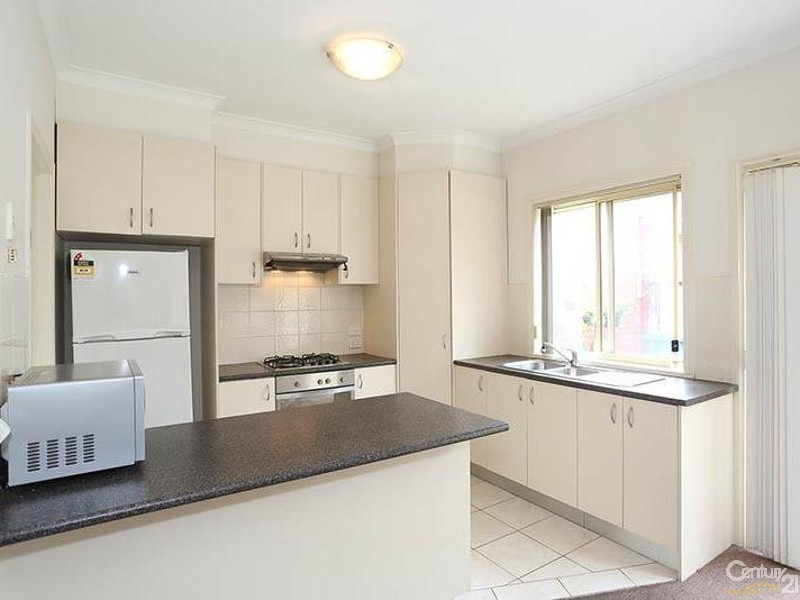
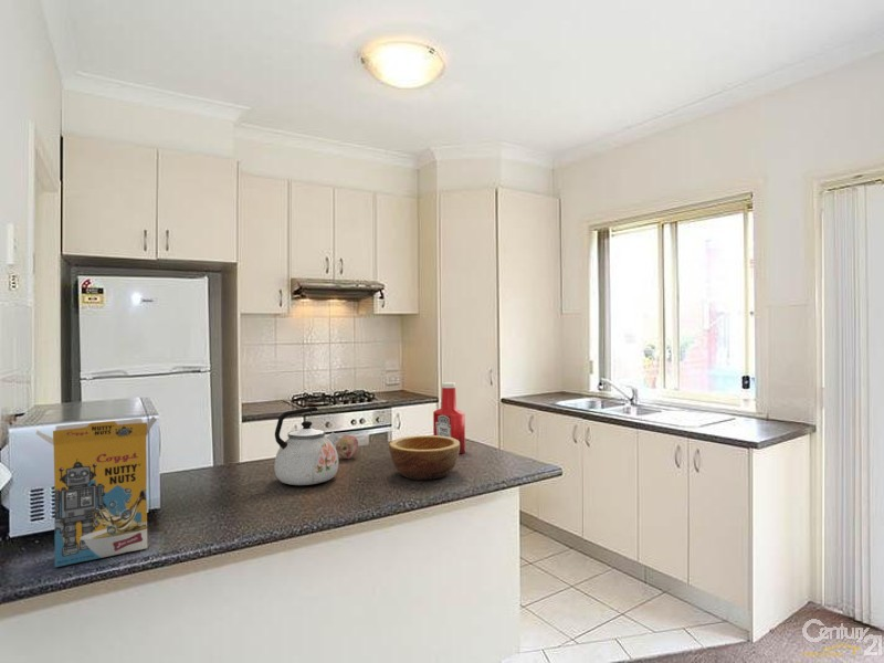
+ bowl (424, 457)
+ fruit (347, 446)
+ soap bottle (449, 415)
+ cereal box (99, 484)
+ kettle (307, 443)
